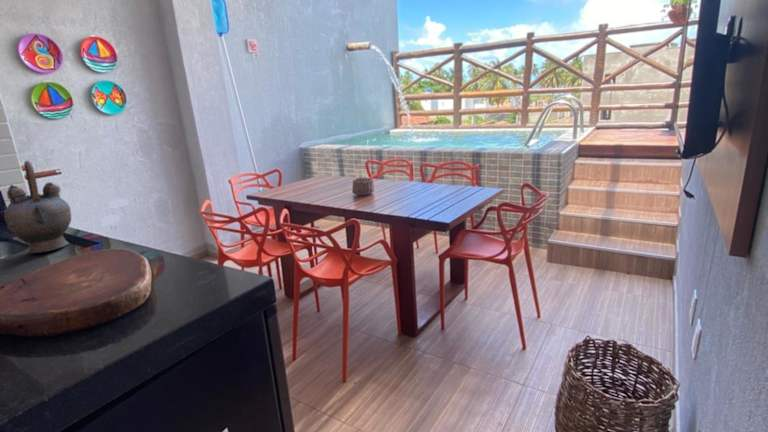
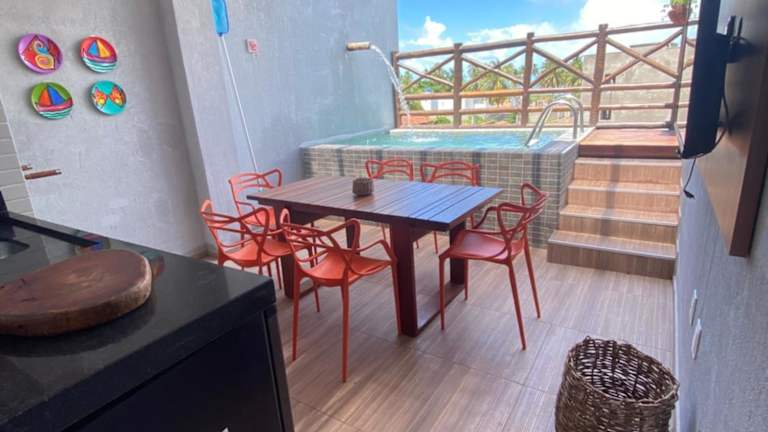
- teapot (36, 207)
